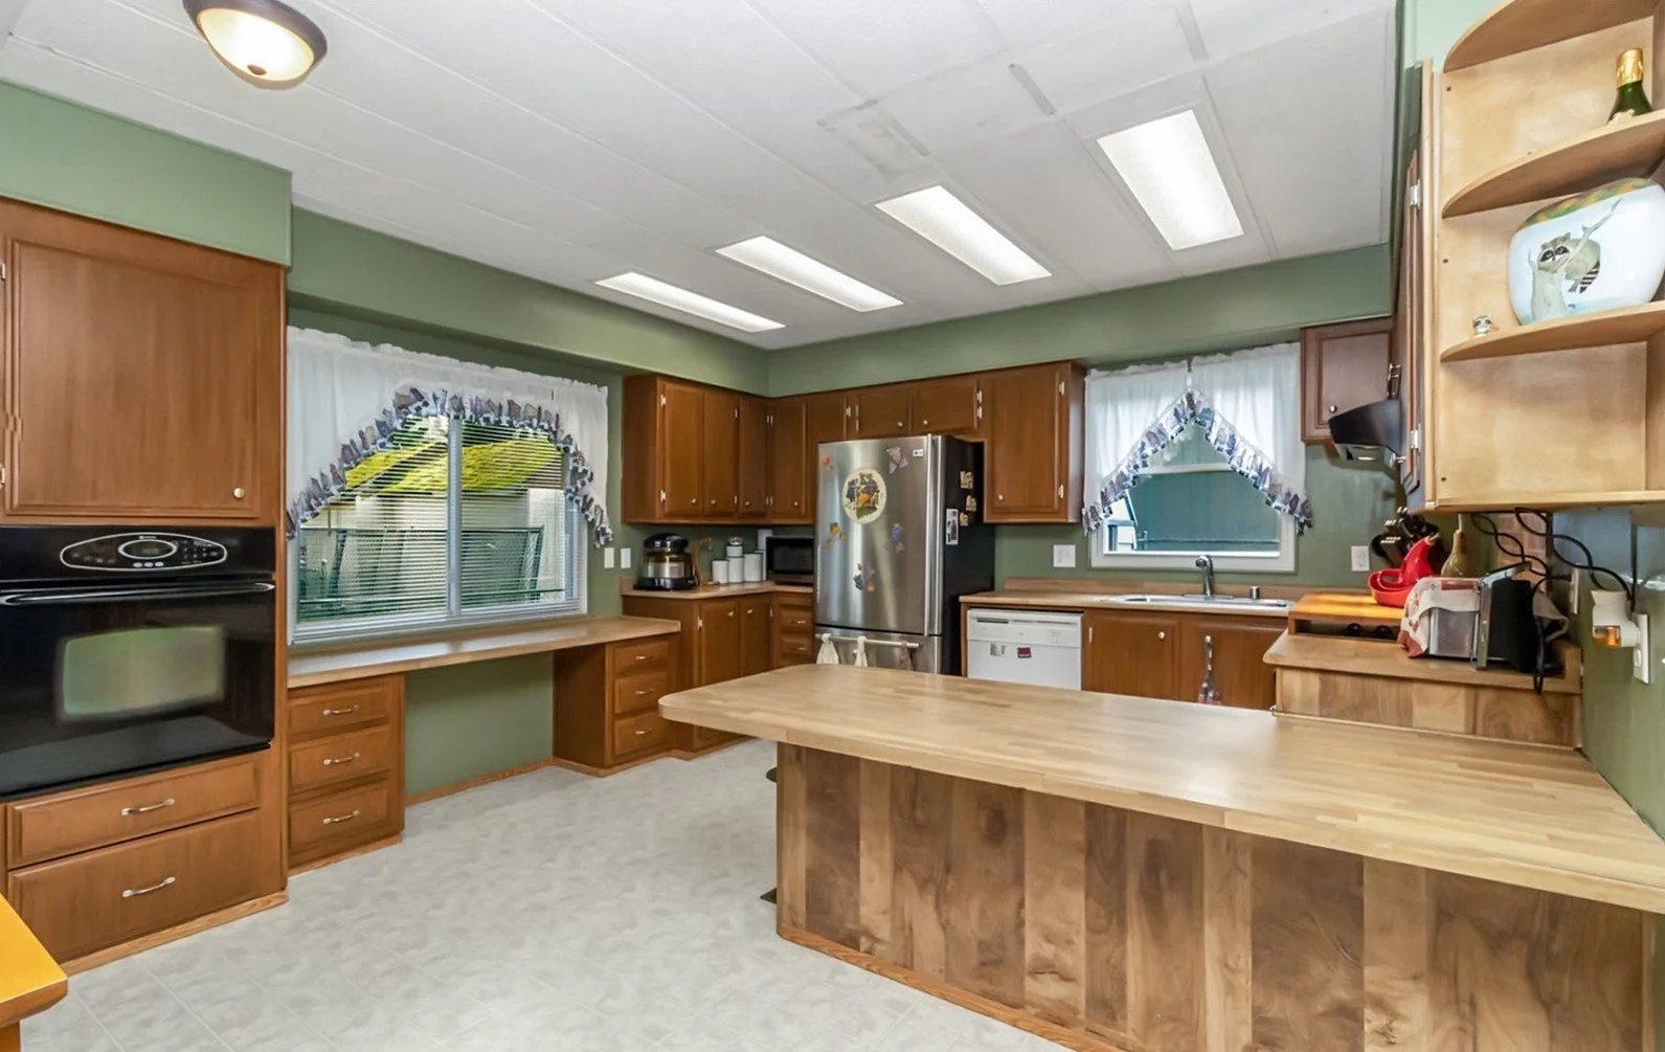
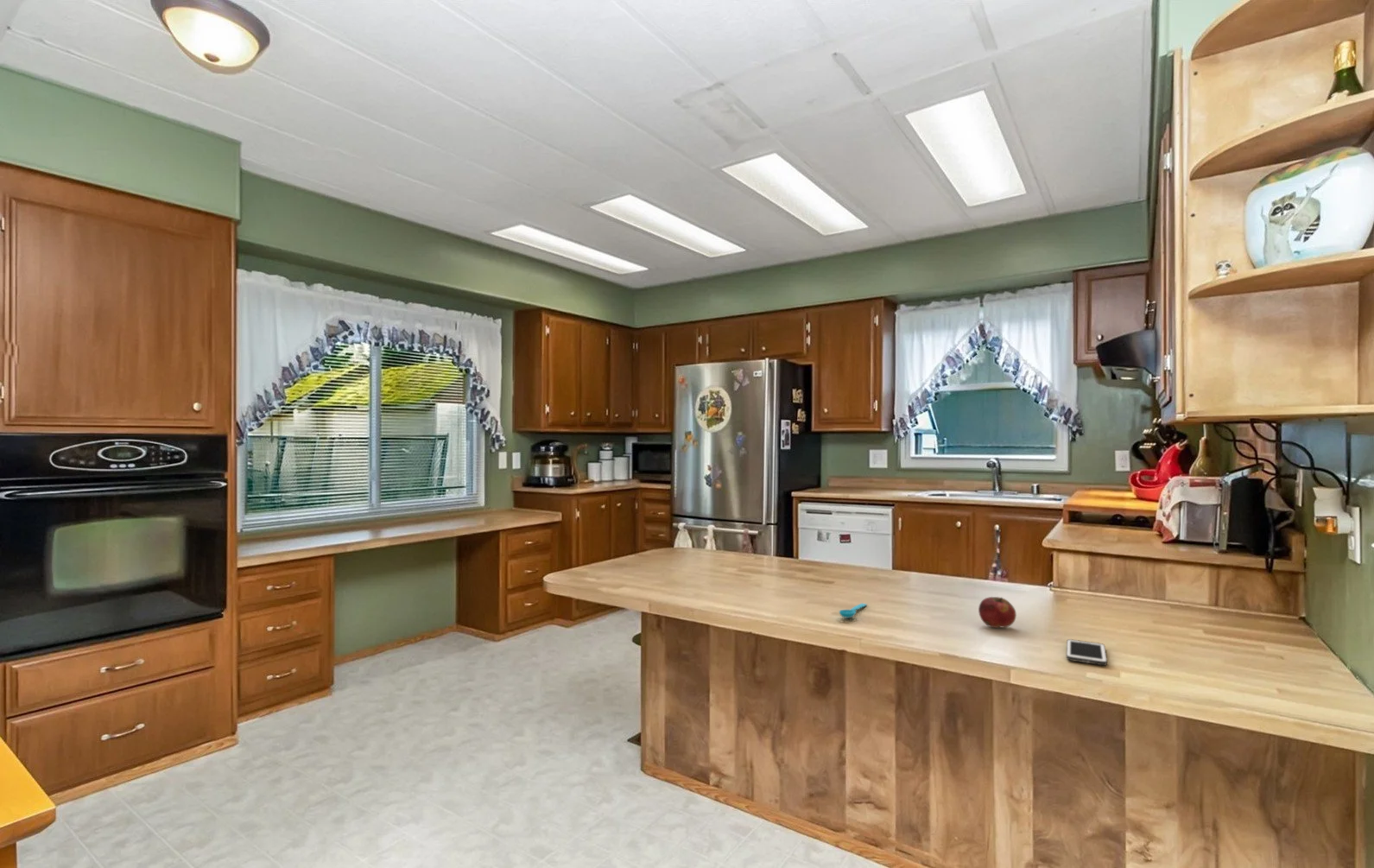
+ cell phone (1086, 651)
+ spoon (854, 608)
+ fruit (997, 611)
